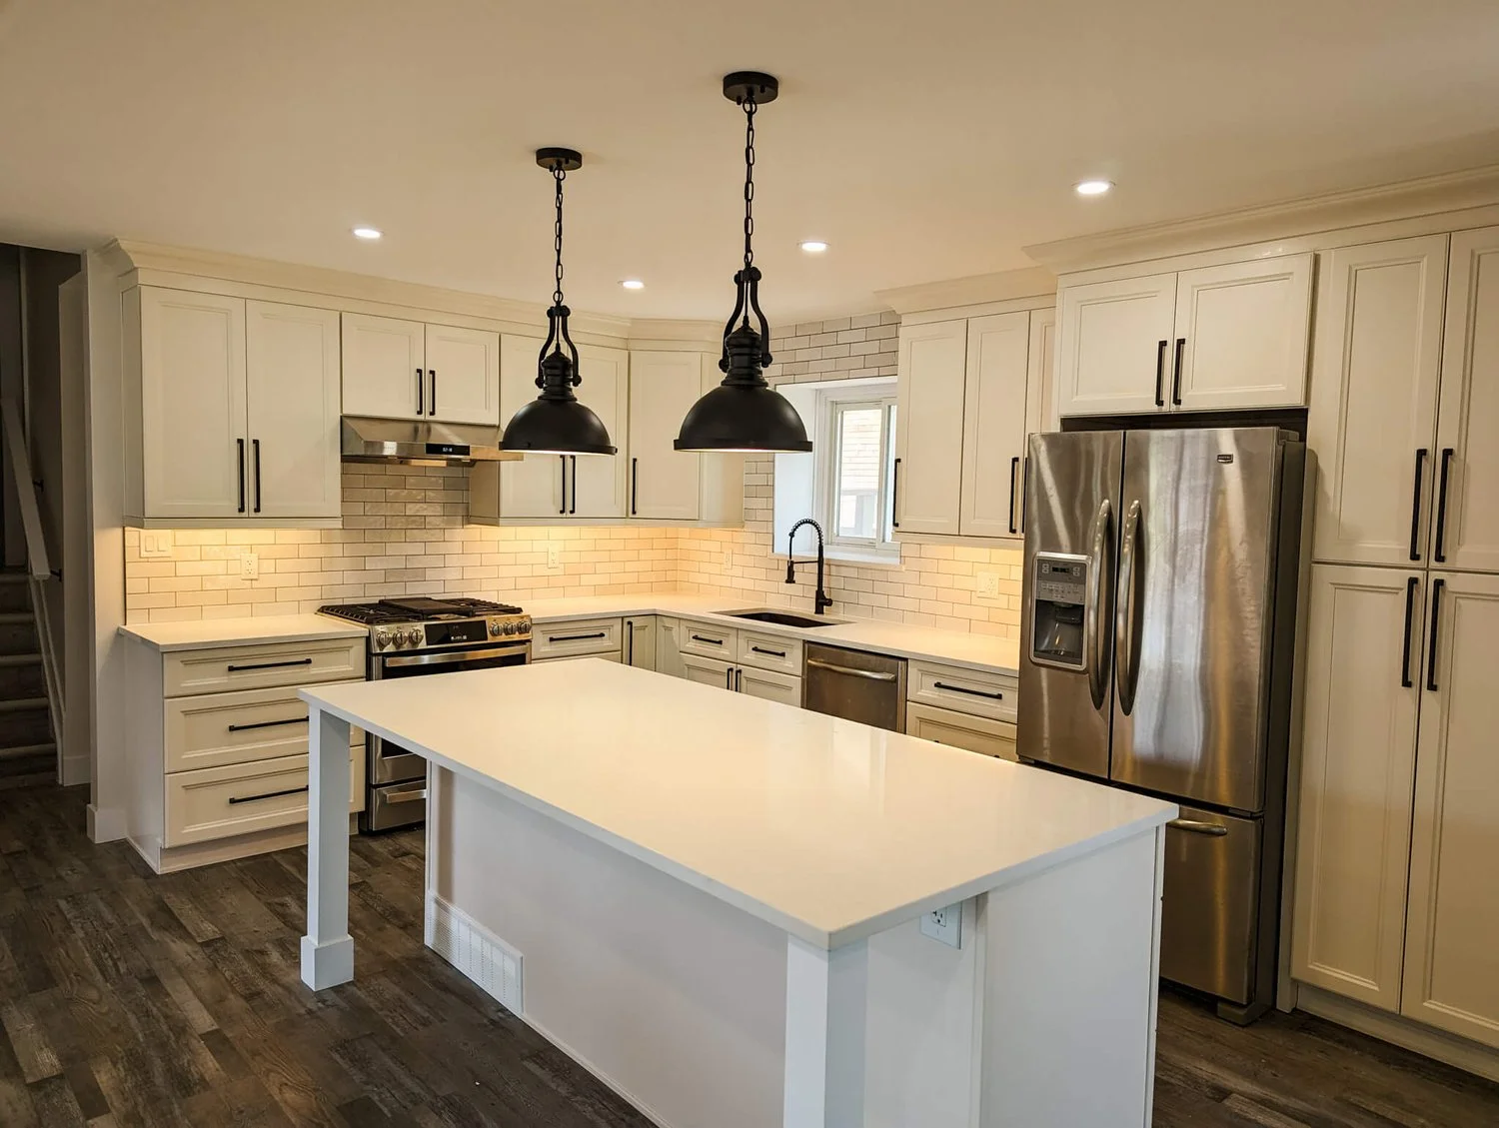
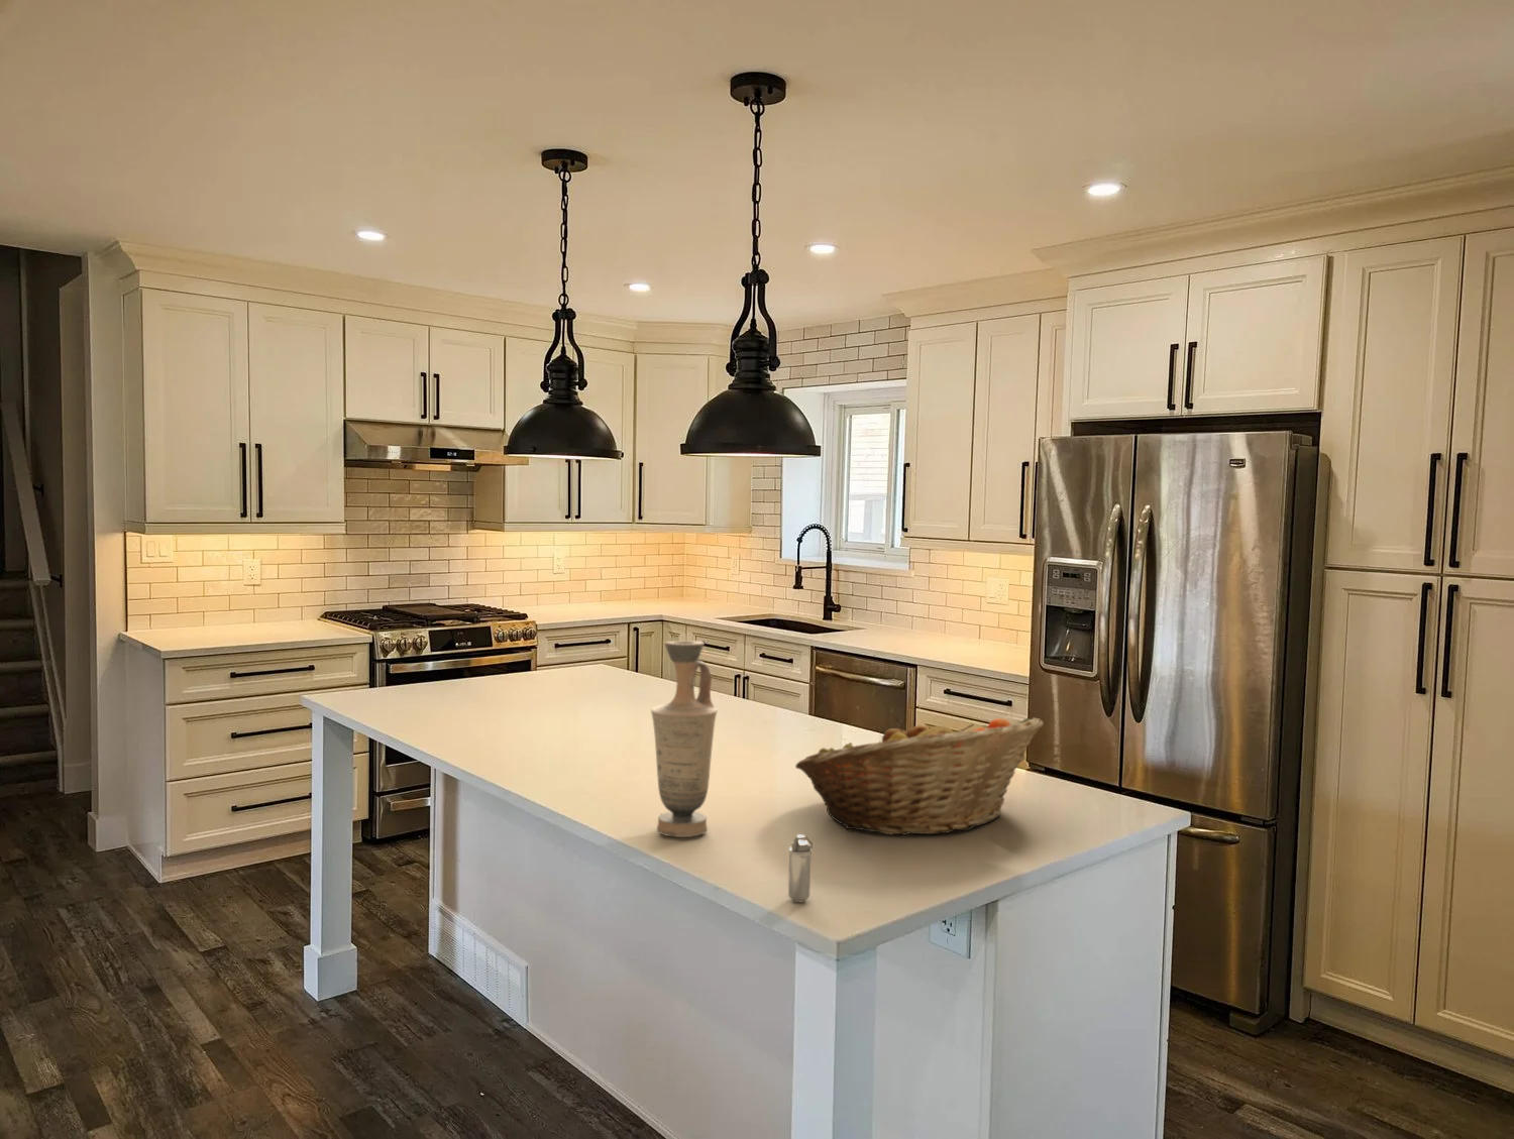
+ fruit basket (922, 762)
+ shaker (799, 867)
+ vase (683, 737)
